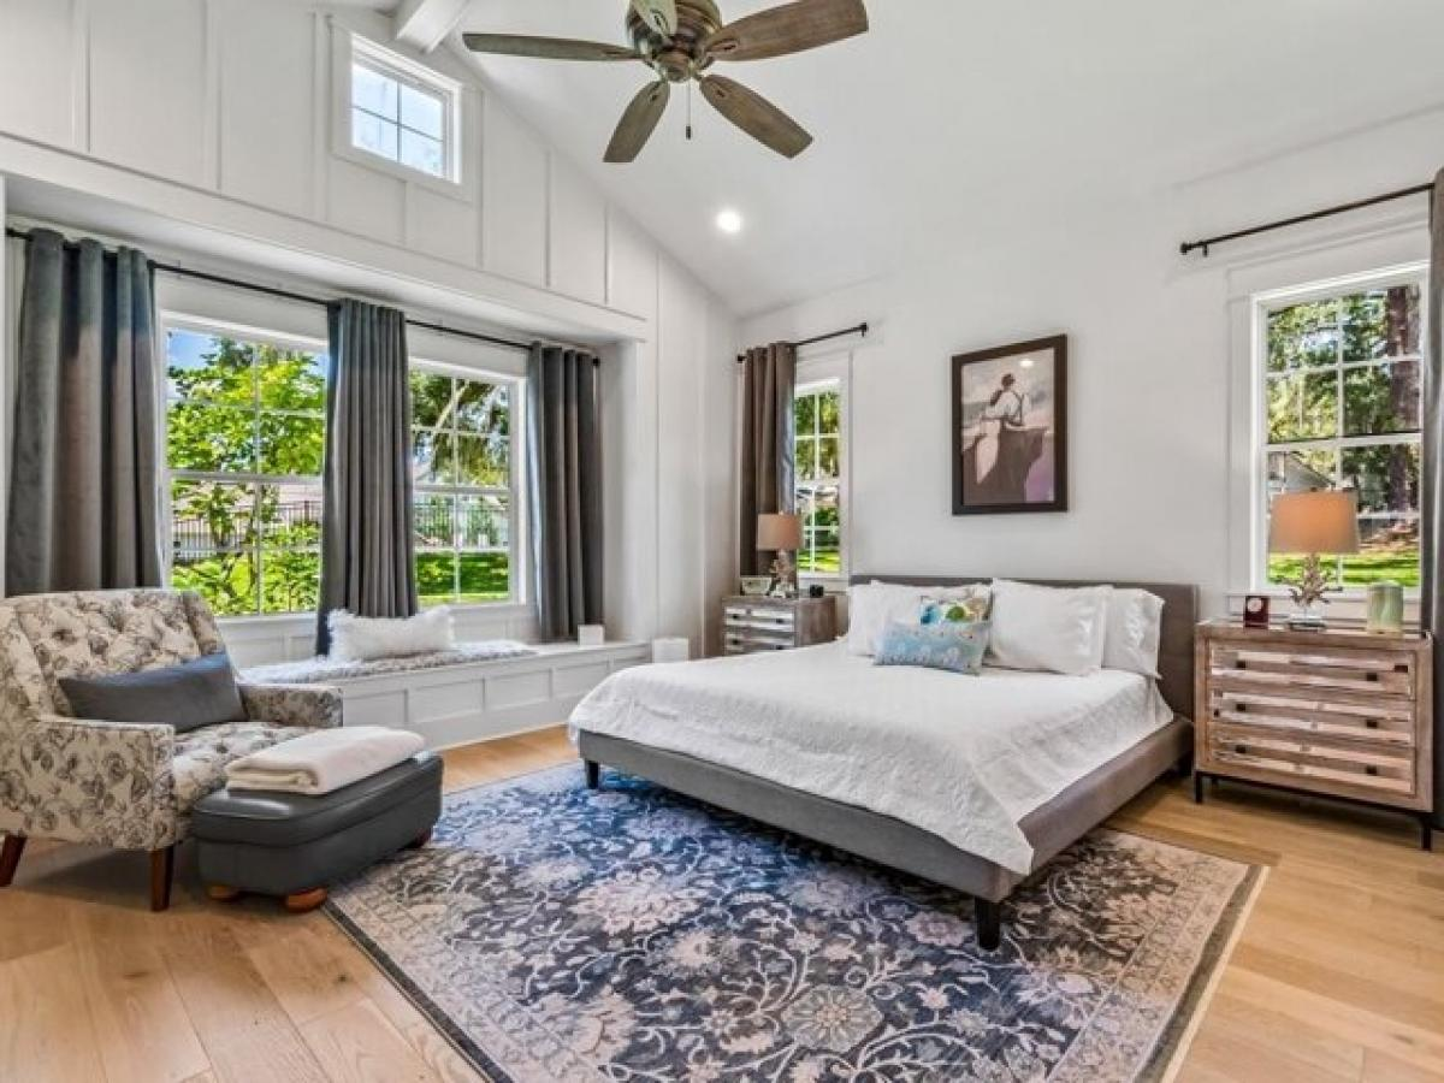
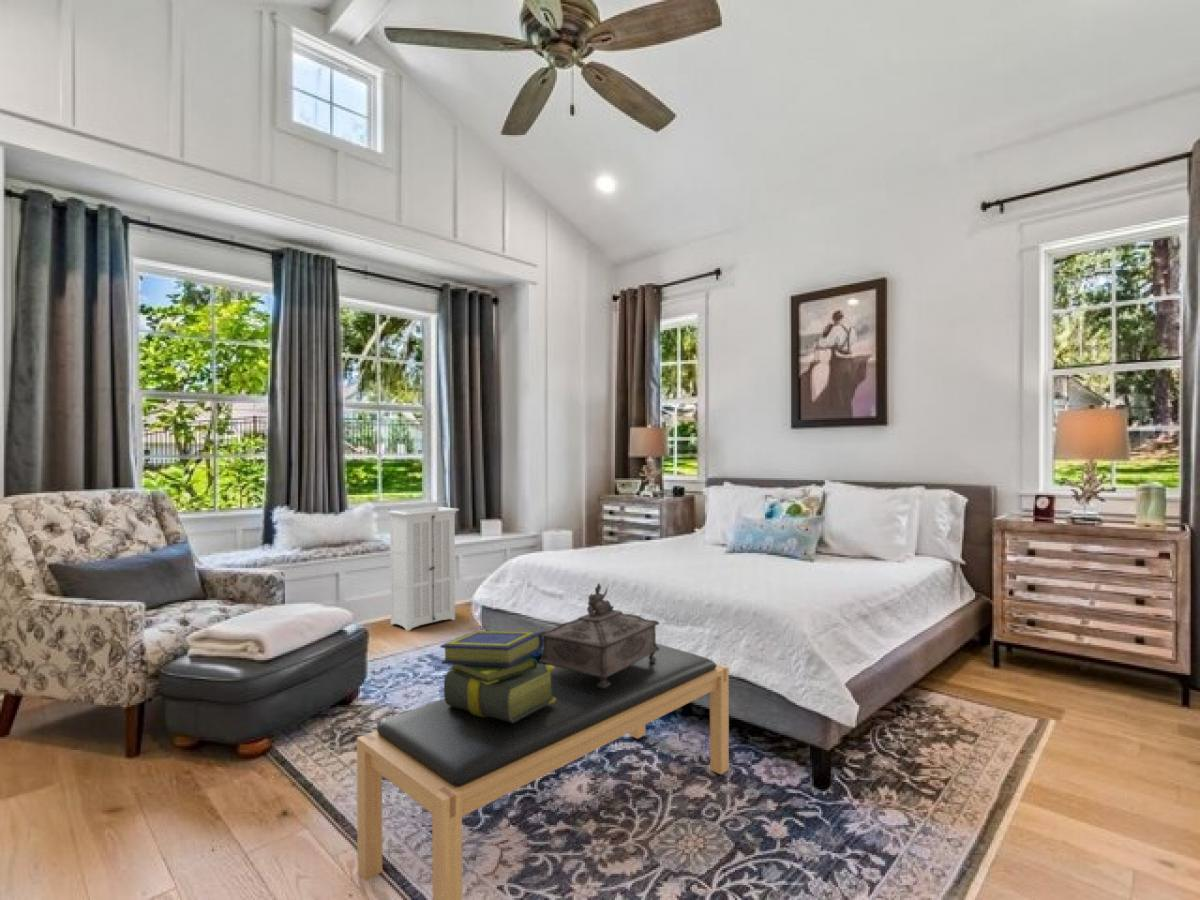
+ decorative box (600, 624)
+ storage cabinet (423, 565)
+ stack of books (494, 670)
+ bench (568, 748)
